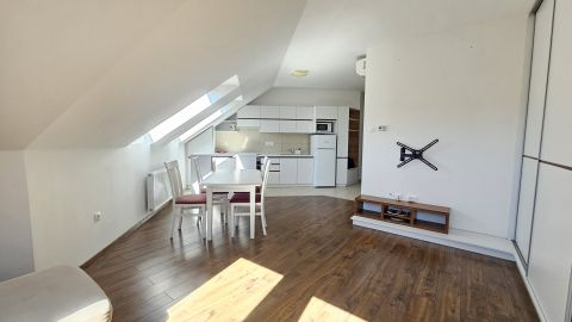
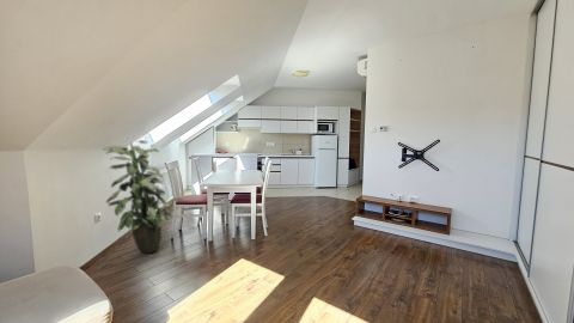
+ indoor plant (140, 196)
